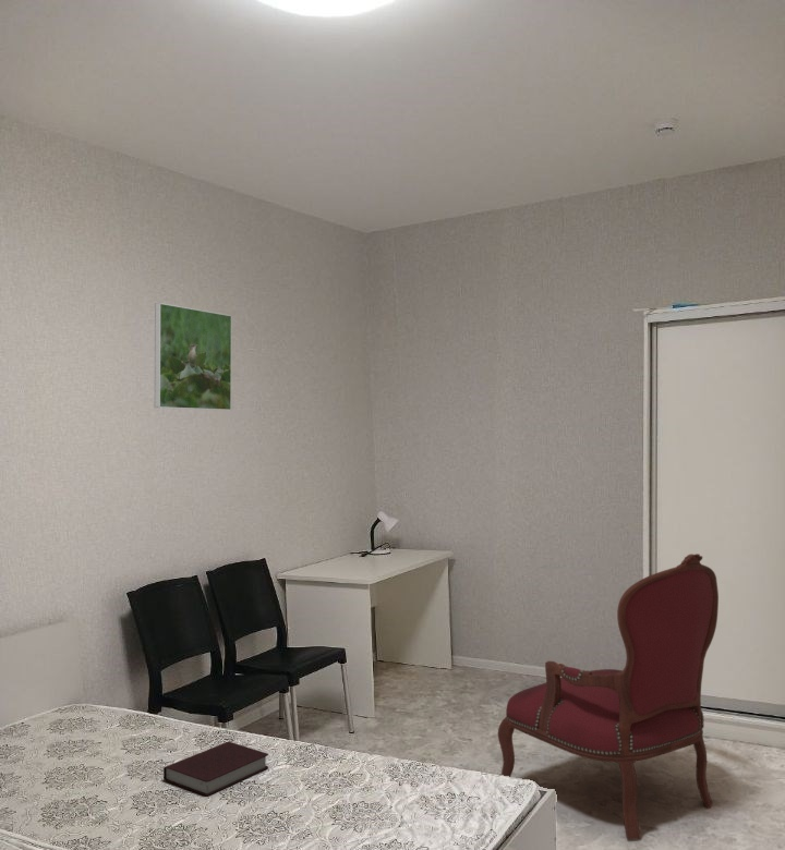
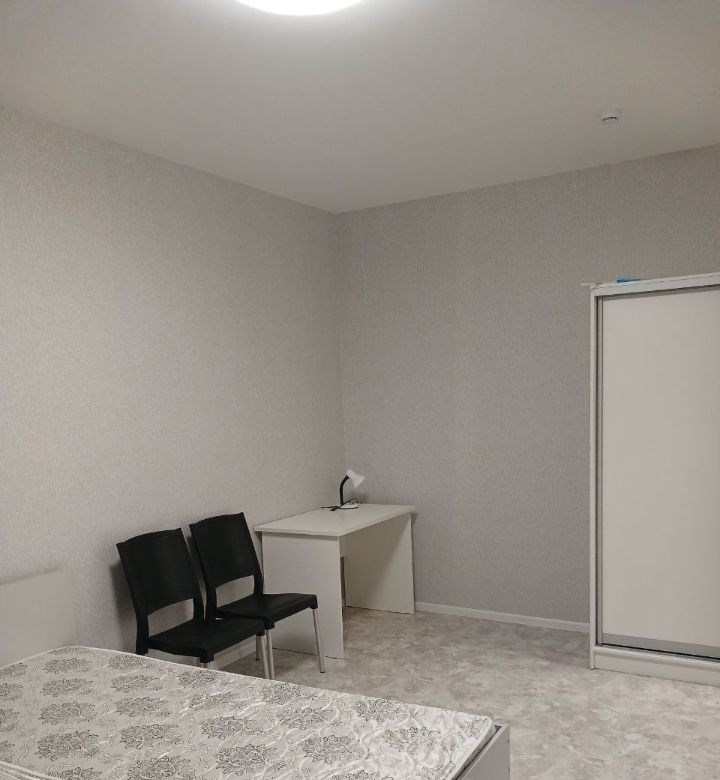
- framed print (194, 359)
- armchair (620, 670)
- book (217, 766)
